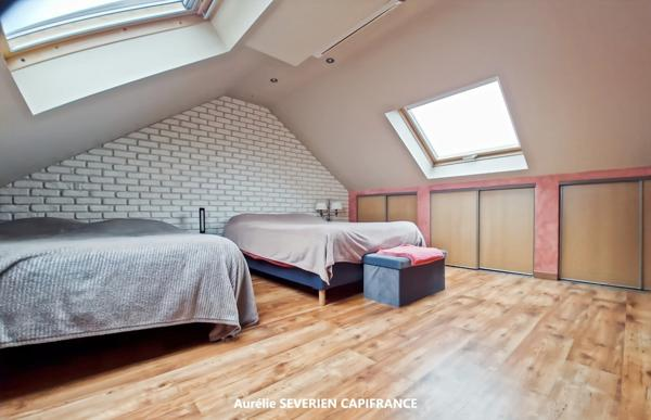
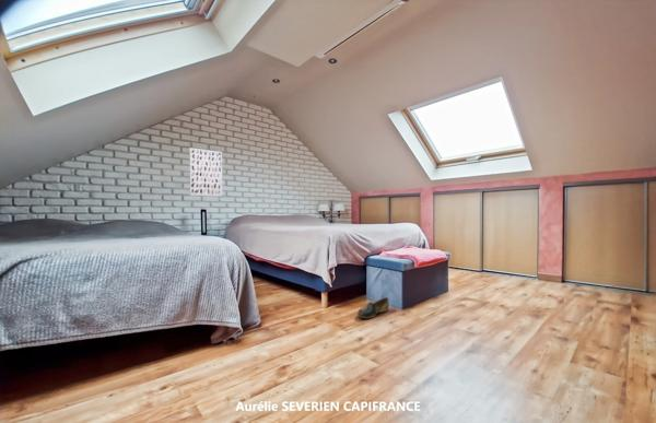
+ shoe (373, 307)
+ wall art (207, 173)
